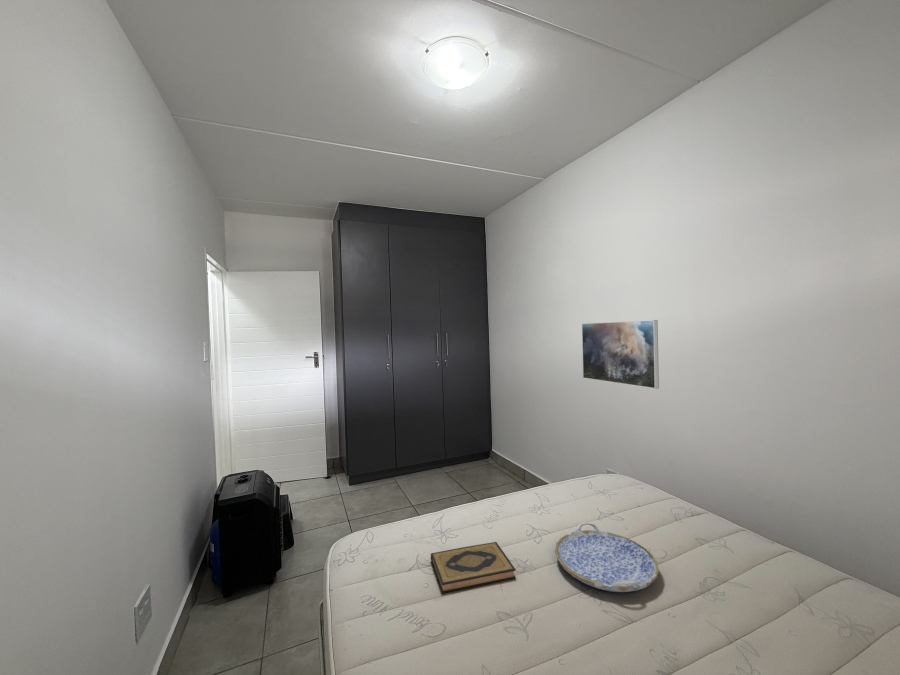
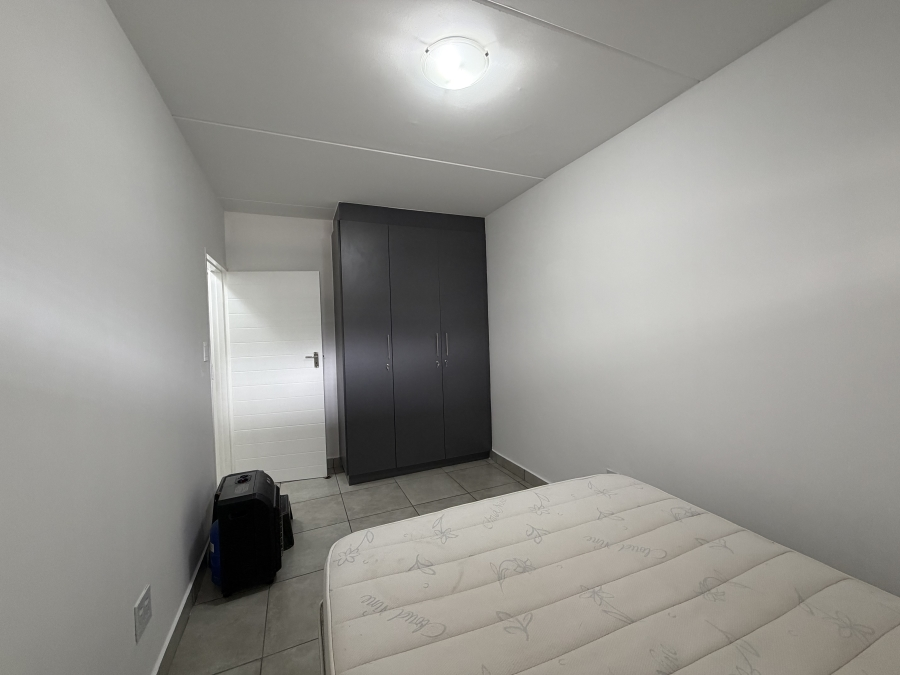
- hardback book (471, 564)
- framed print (616, 352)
- serving tray (604, 557)
